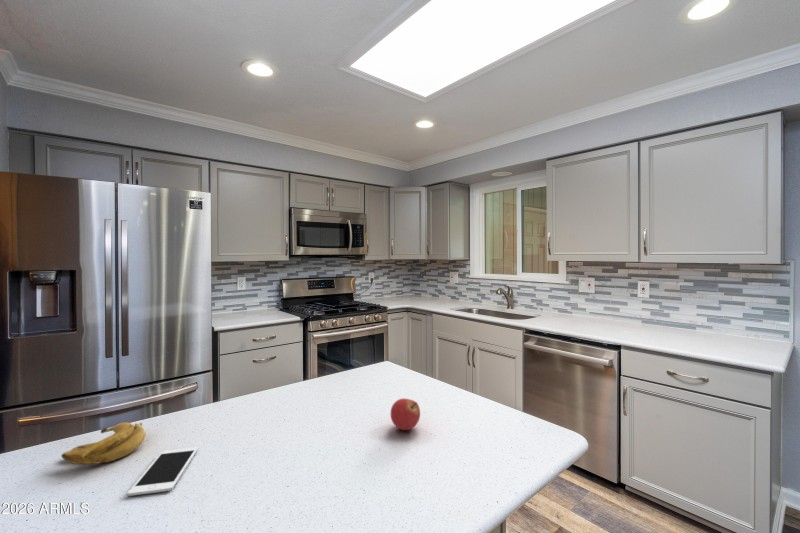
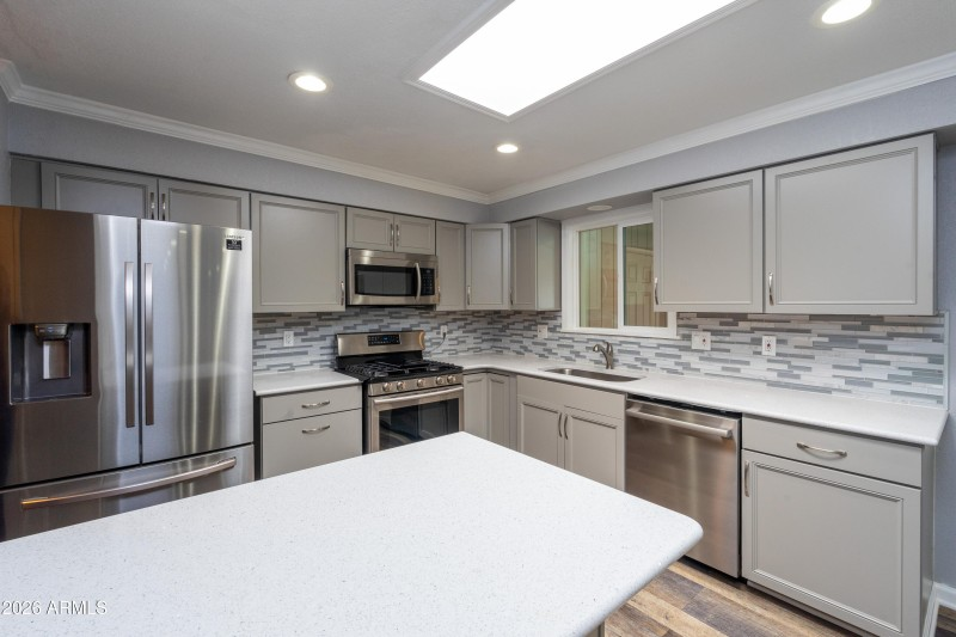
- fruit (405, 414)
- banana (106, 439)
- cell phone (166, 469)
